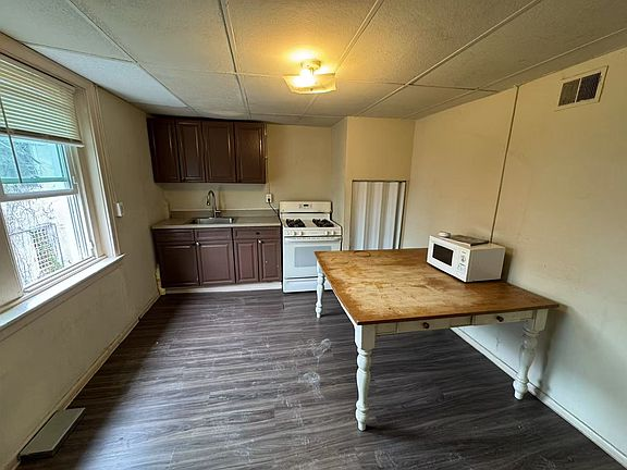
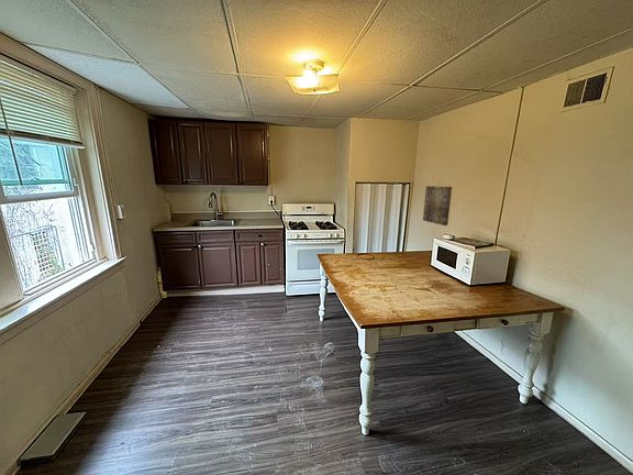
+ wall art (436, 205)
